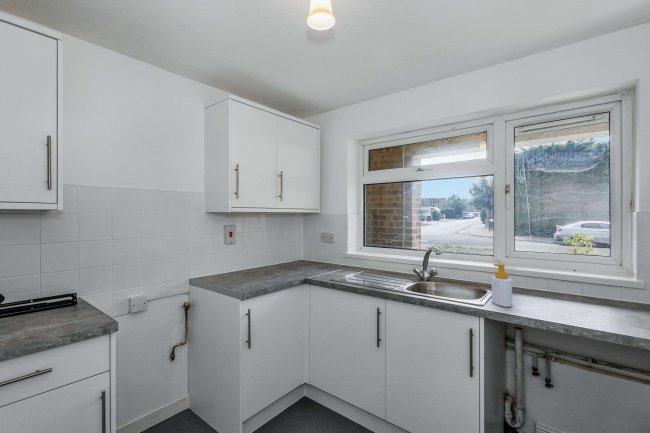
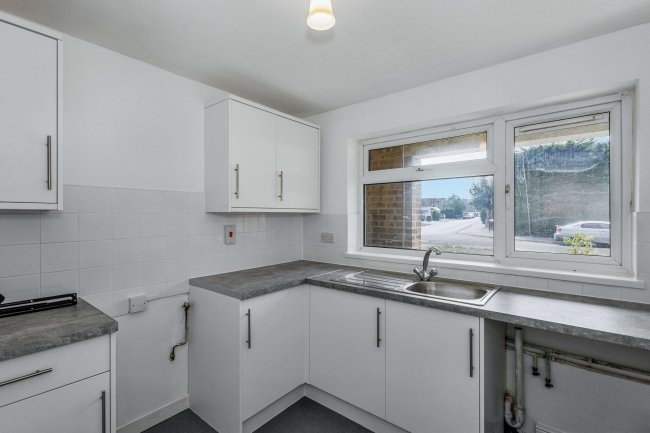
- soap bottle (501, 283)
